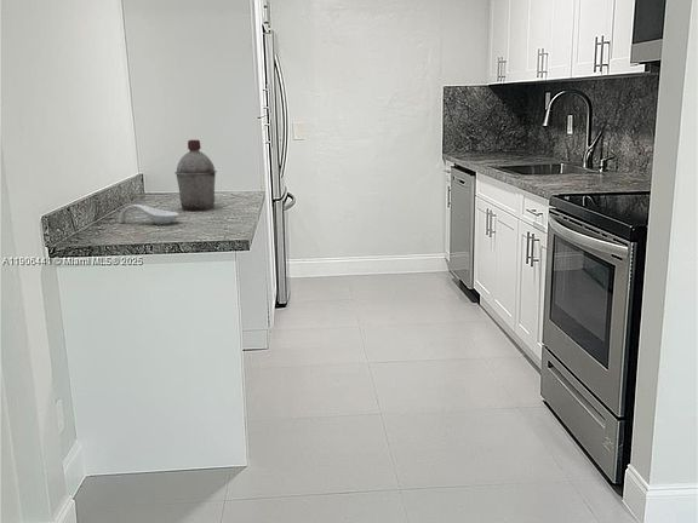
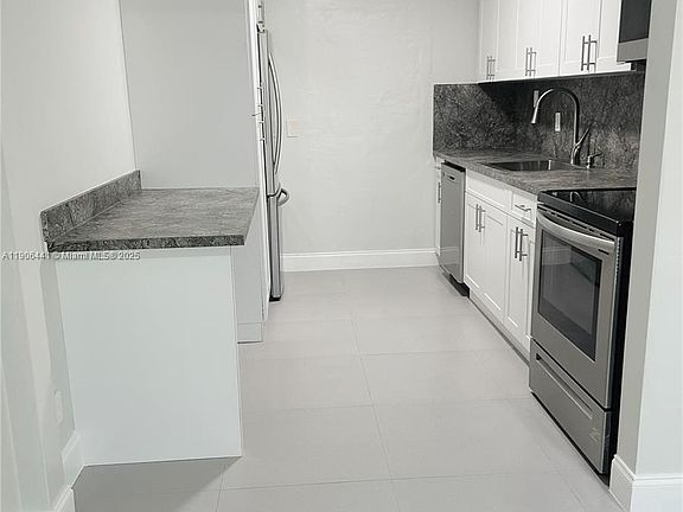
- canister (195, 174)
- spoon rest (148, 213)
